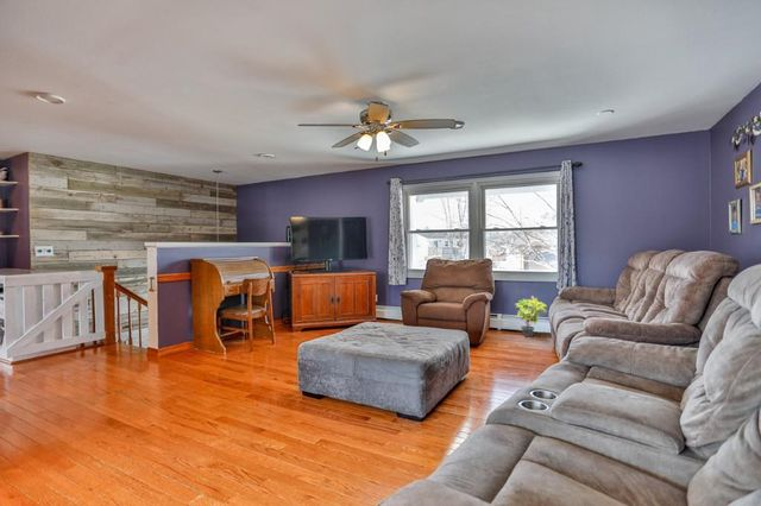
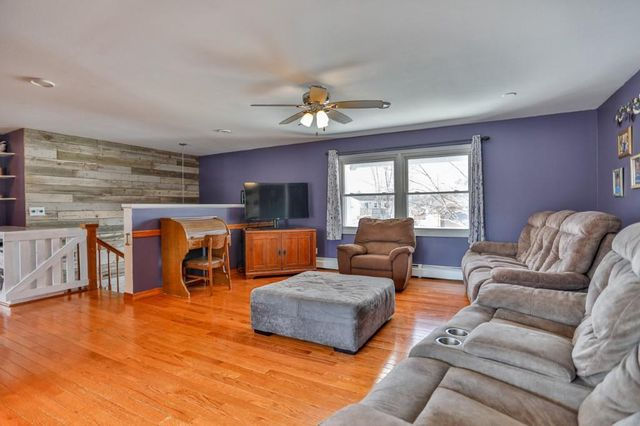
- potted plant (529, 316)
